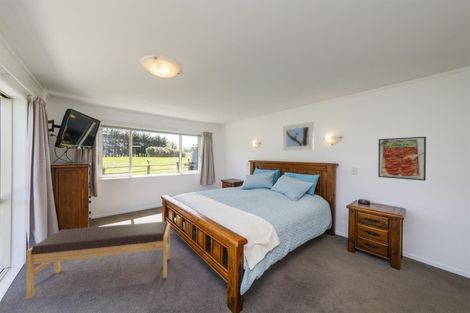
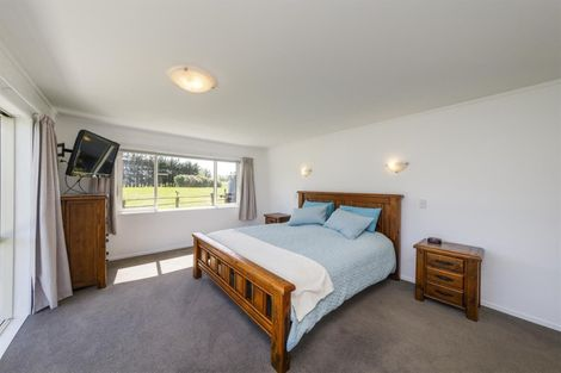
- bench (110, 253)
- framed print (297, 137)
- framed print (400, 158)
